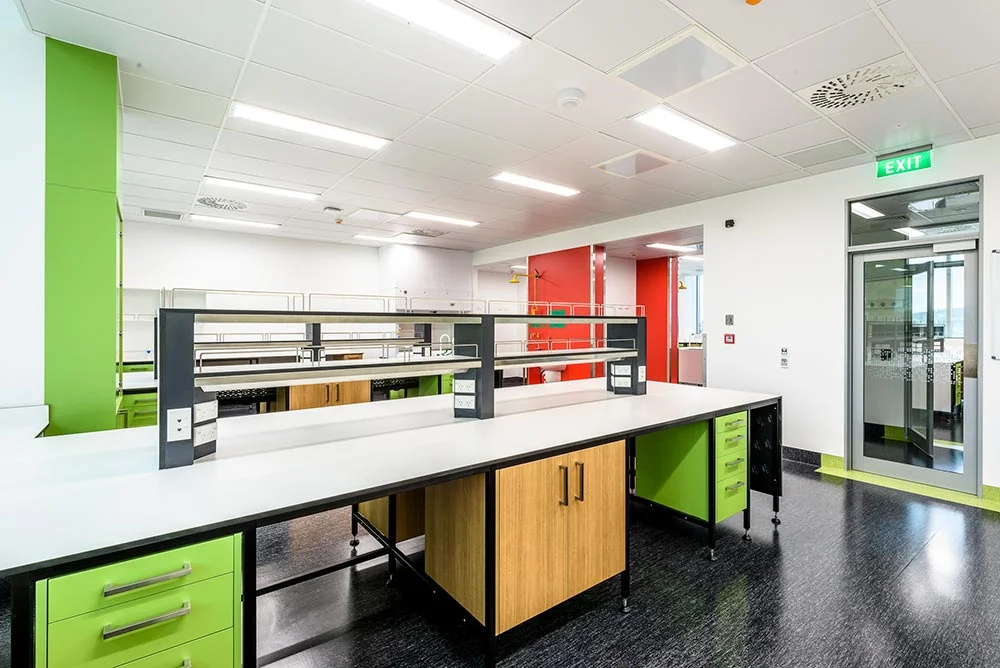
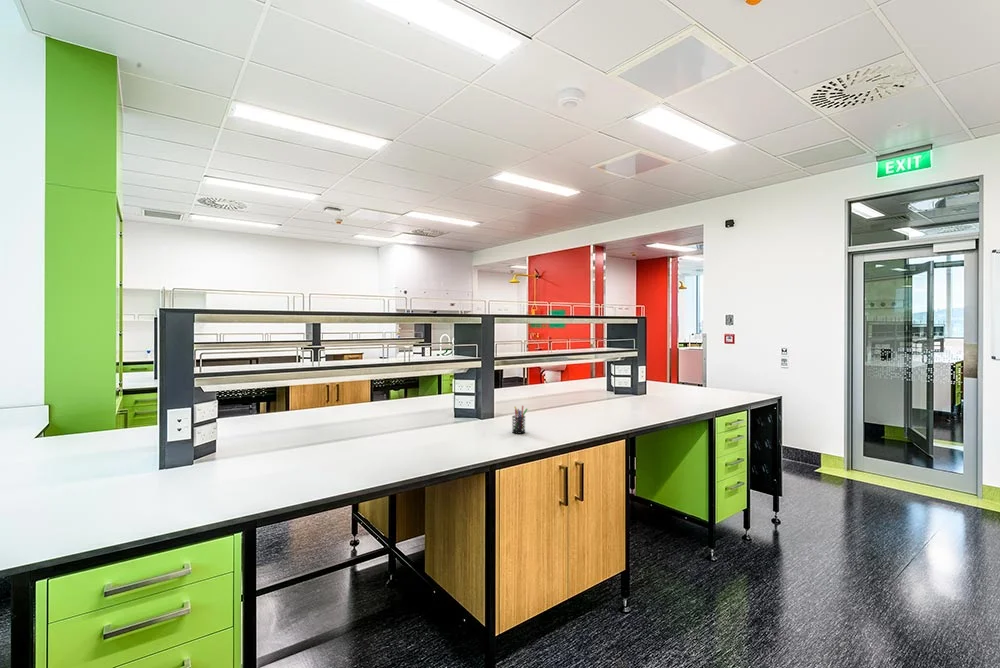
+ pen holder (520, 418)
